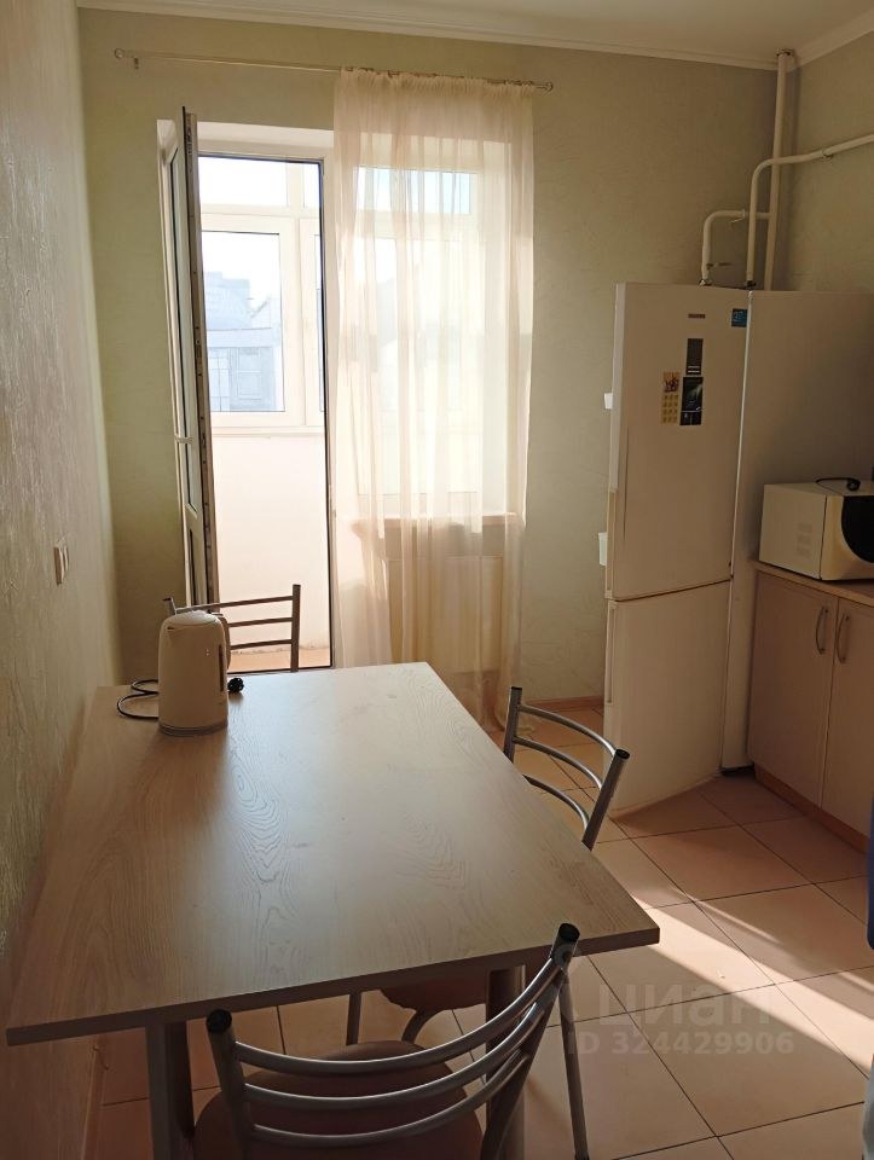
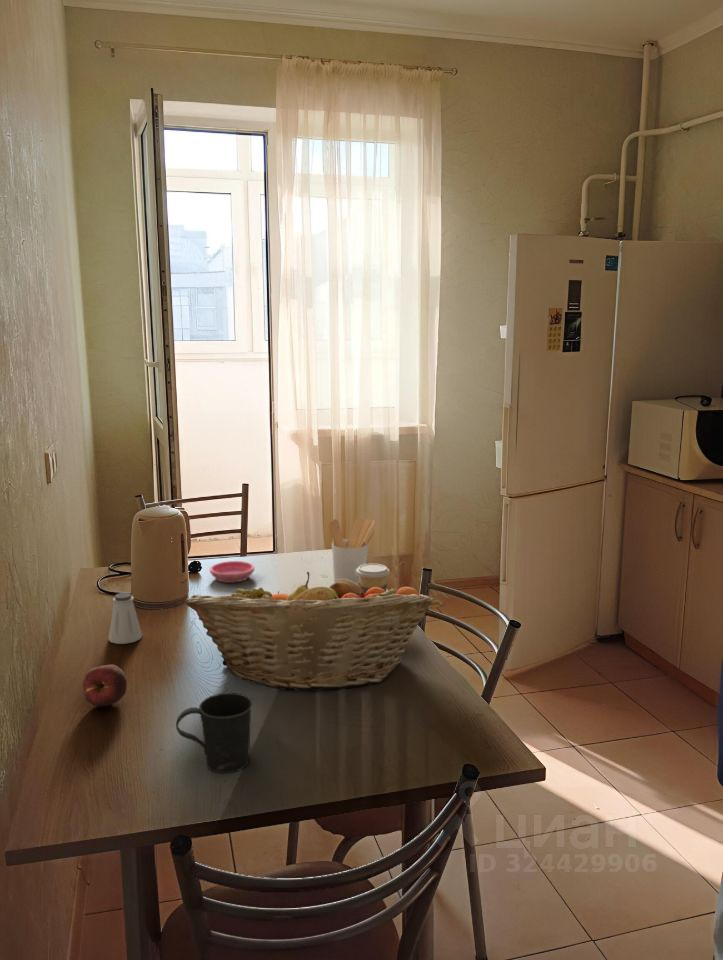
+ utensil holder (354, 552)
+ mug (215, 734)
+ saucer (232, 572)
+ coffee cup (371, 587)
+ saltshaker (124, 616)
+ apple (105, 684)
+ fruit basket (310, 618)
